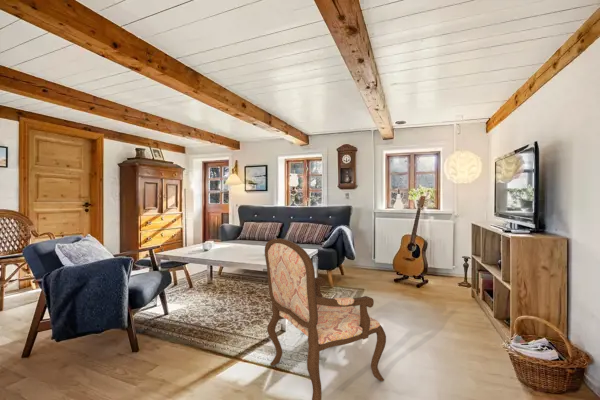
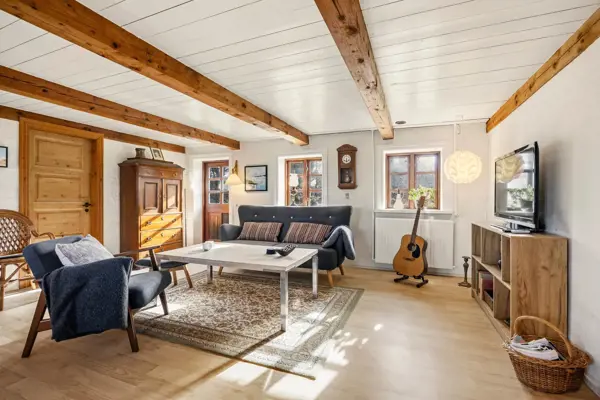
- armchair (323, 304)
